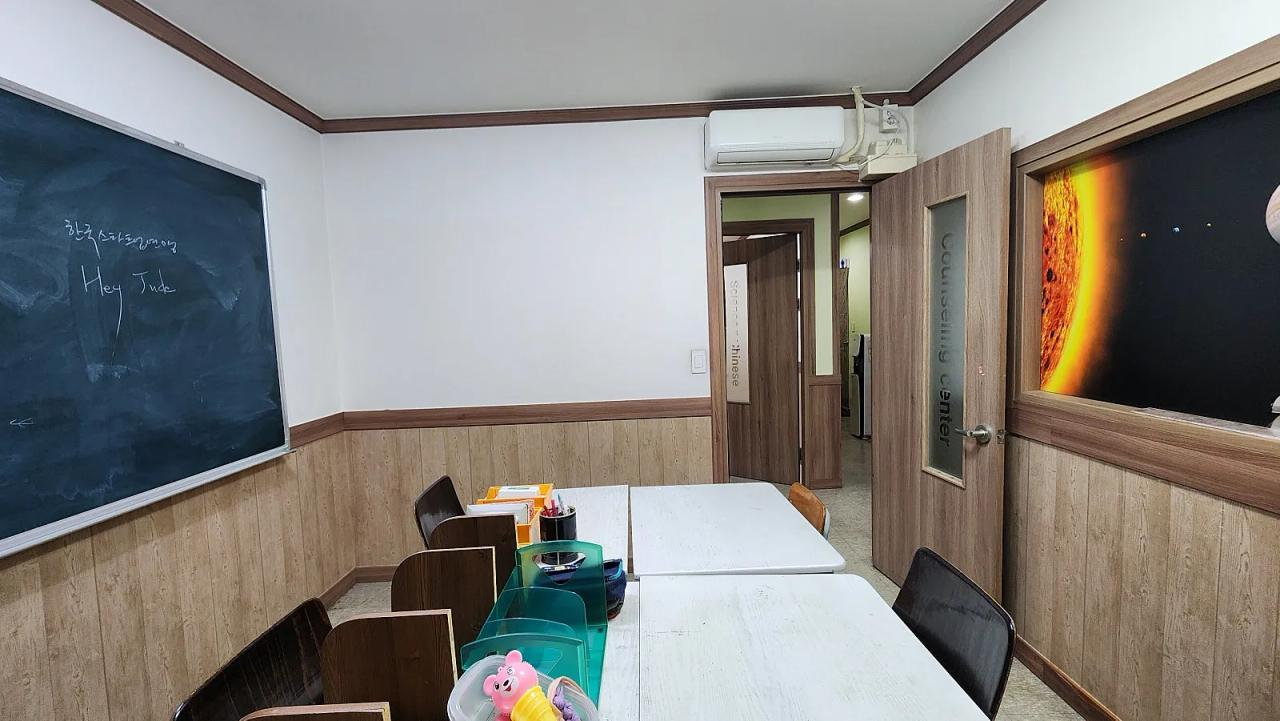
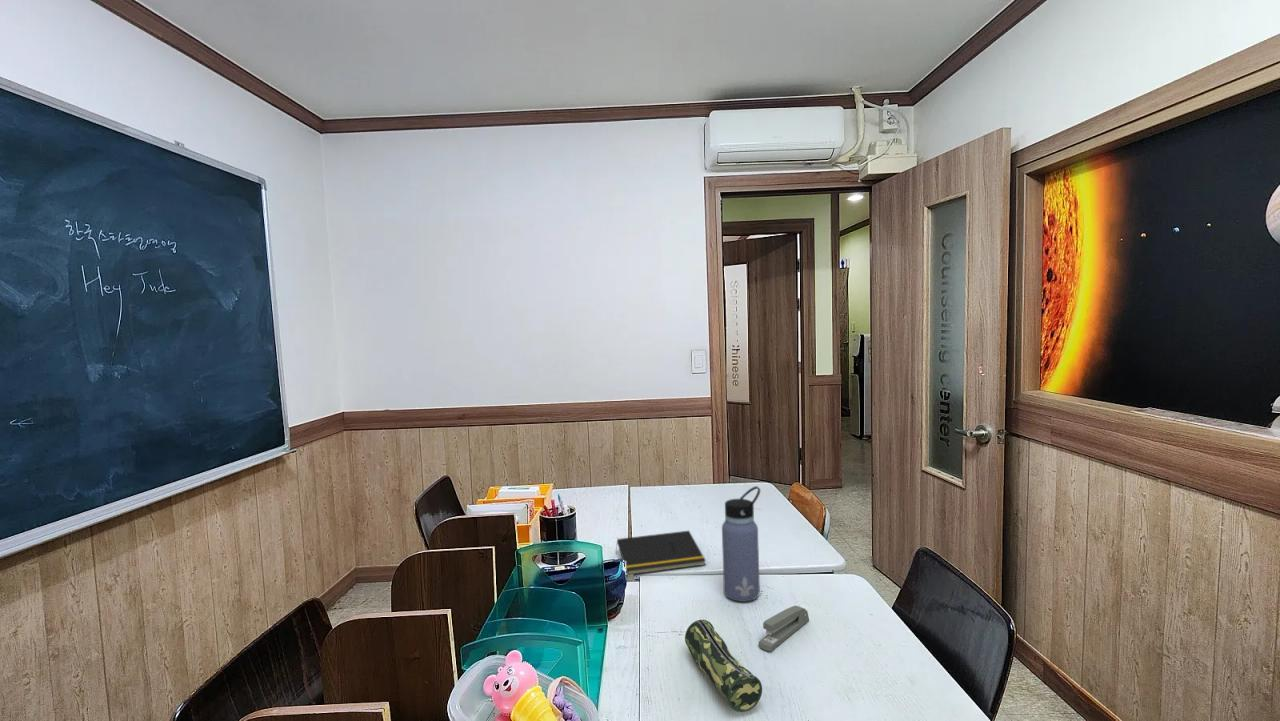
+ stapler (784, 622)
+ pencil case (721, 664)
+ water bottle (741, 541)
+ notepad (660, 551)
